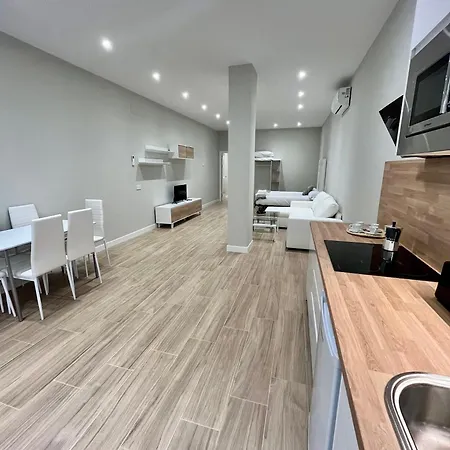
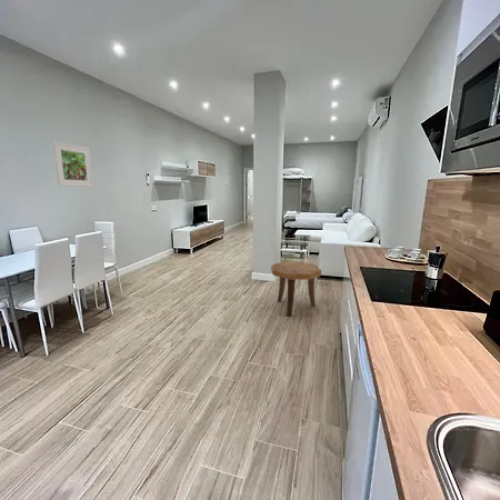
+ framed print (73, 166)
+ side table (293, 287)
